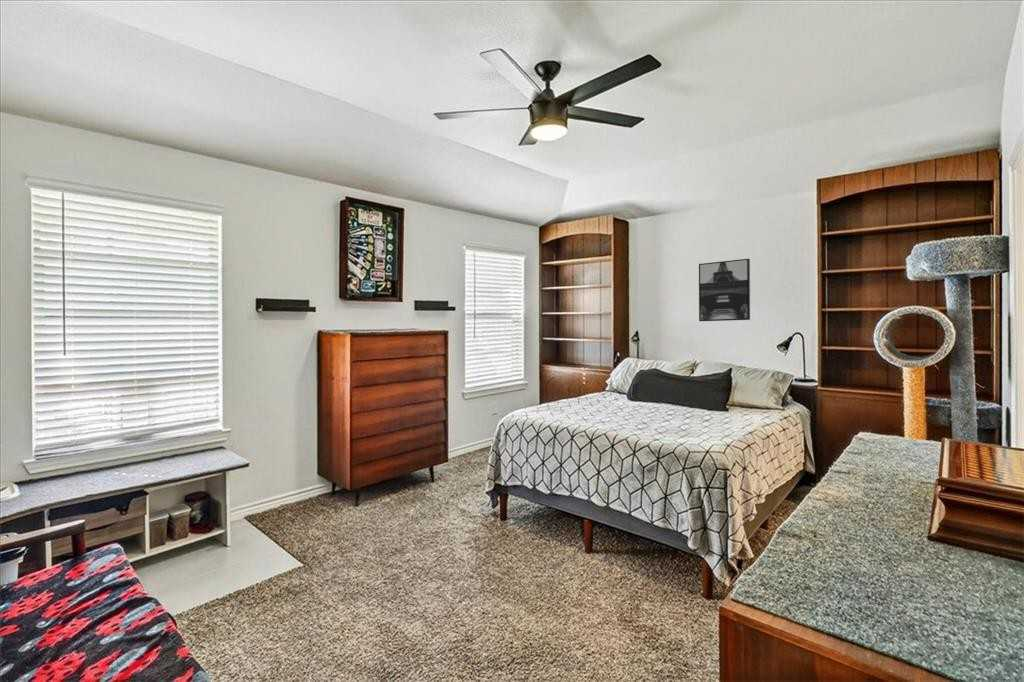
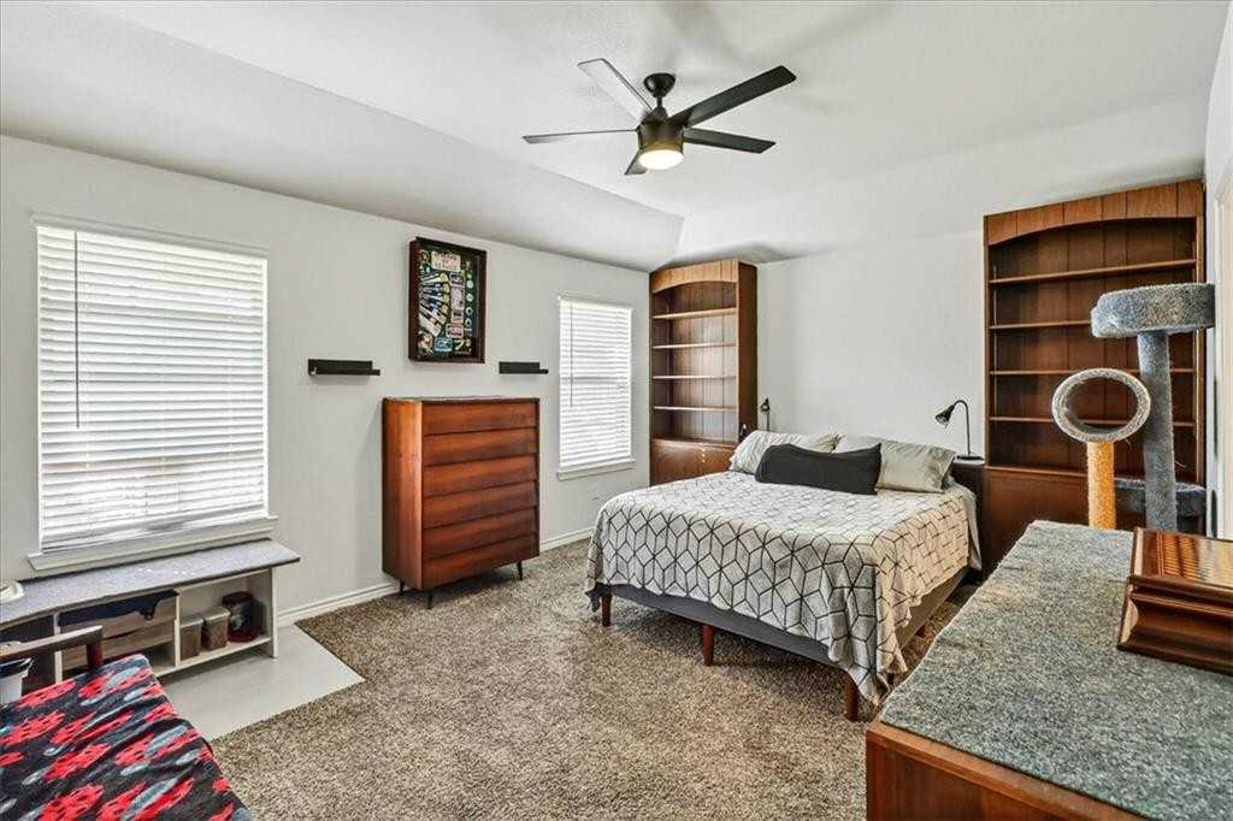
- wall art (723, 291)
